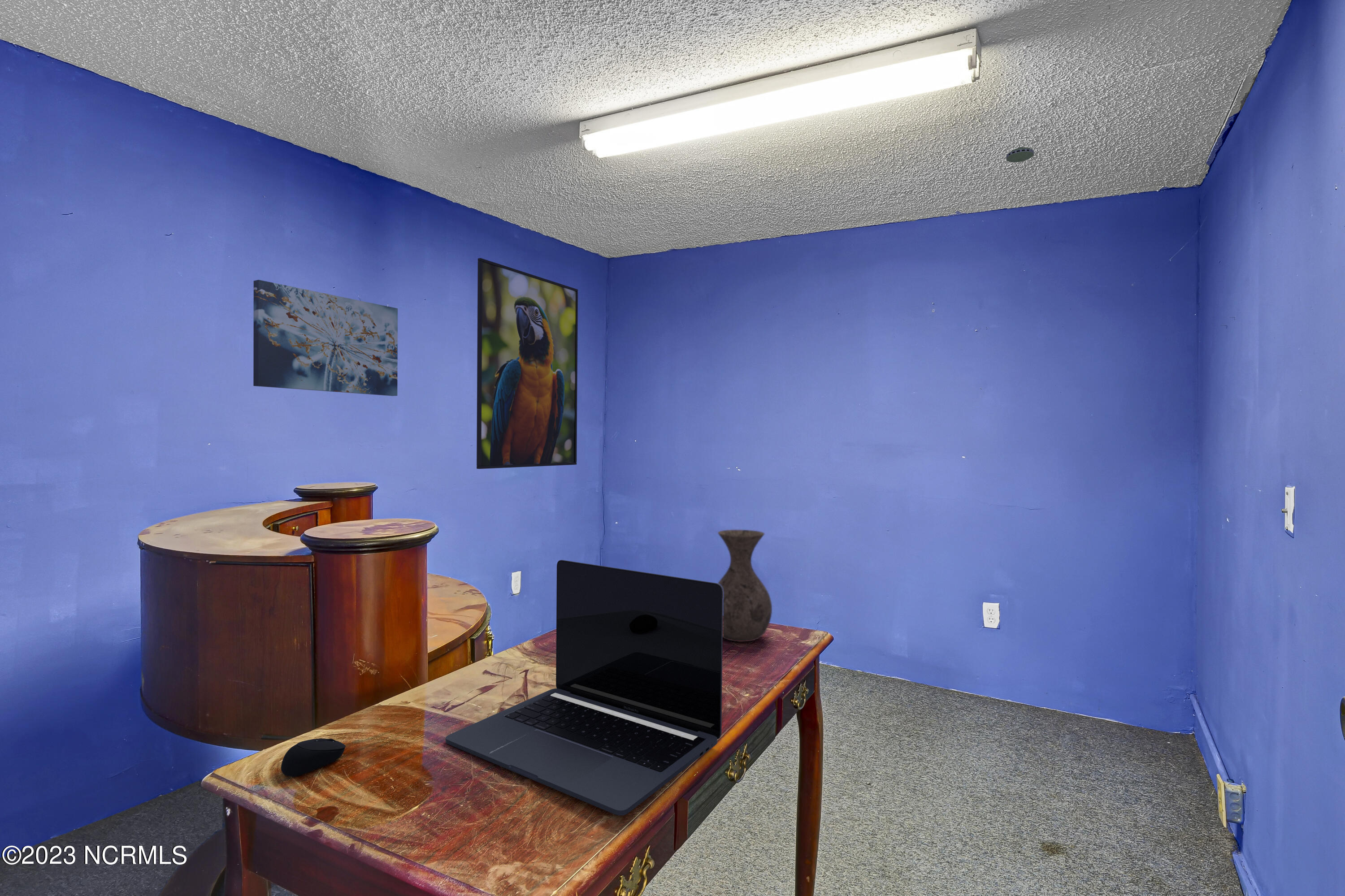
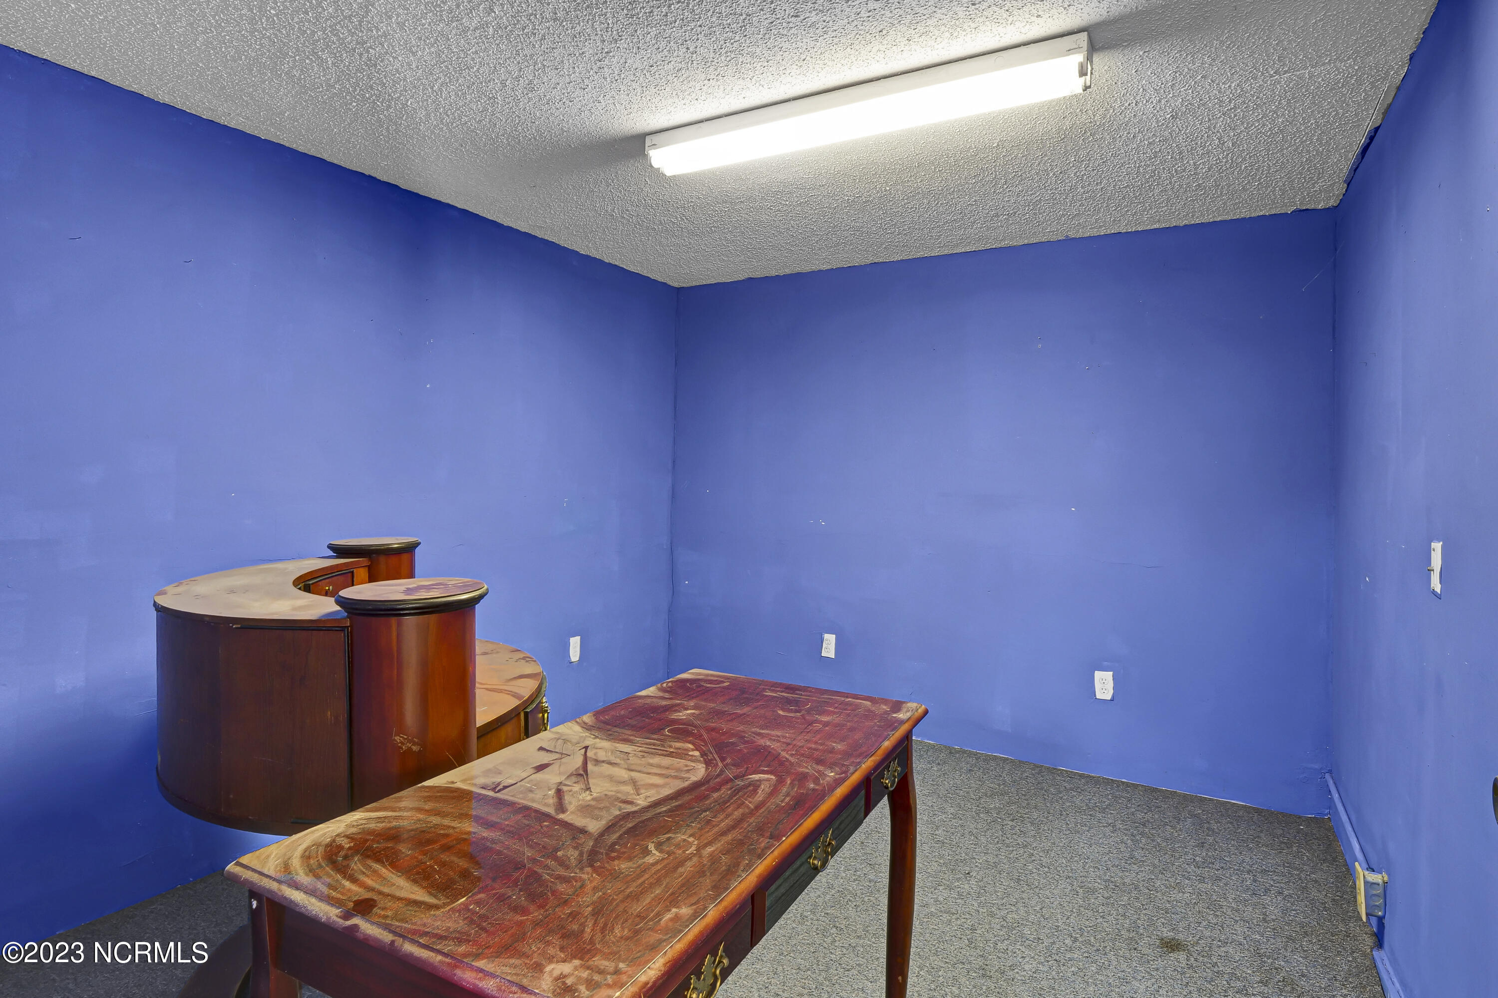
- smoke detector (1020, 154)
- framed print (532, 371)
- wall art (332, 343)
- vase (740, 585)
- laptop (584, 664)
- computer mouse (314, 752)
